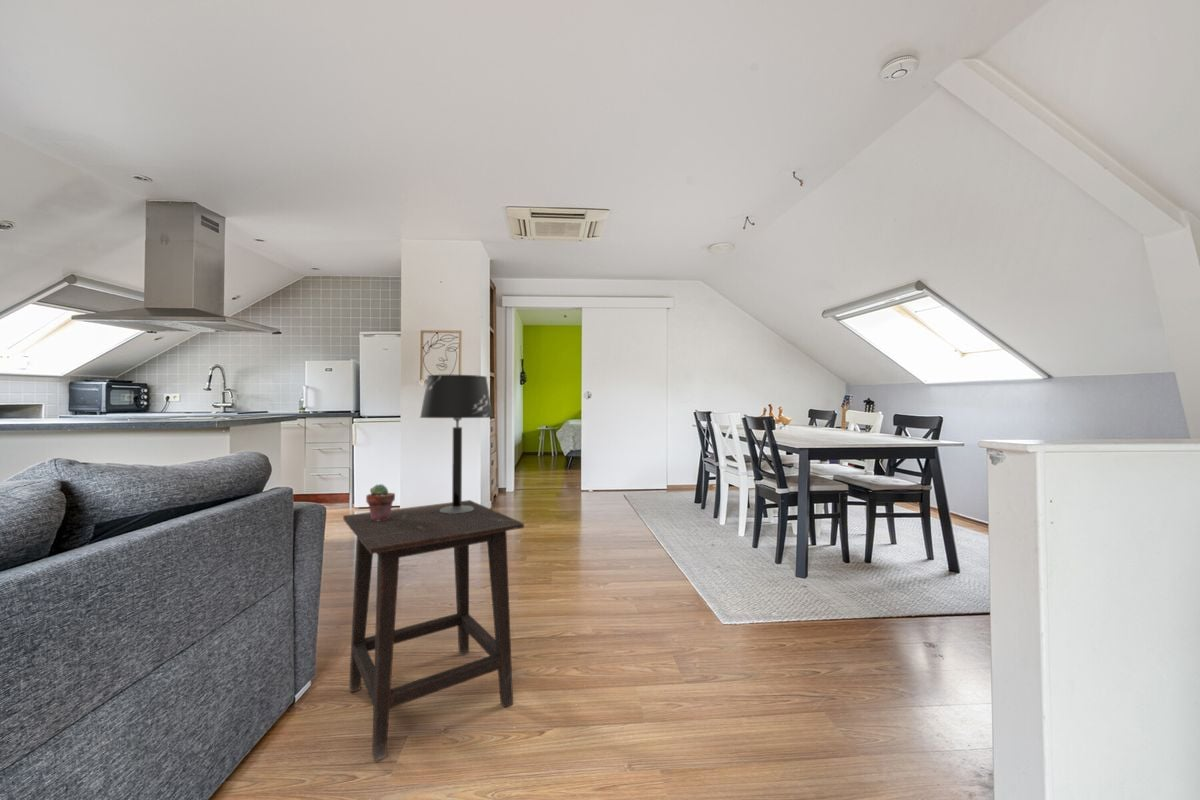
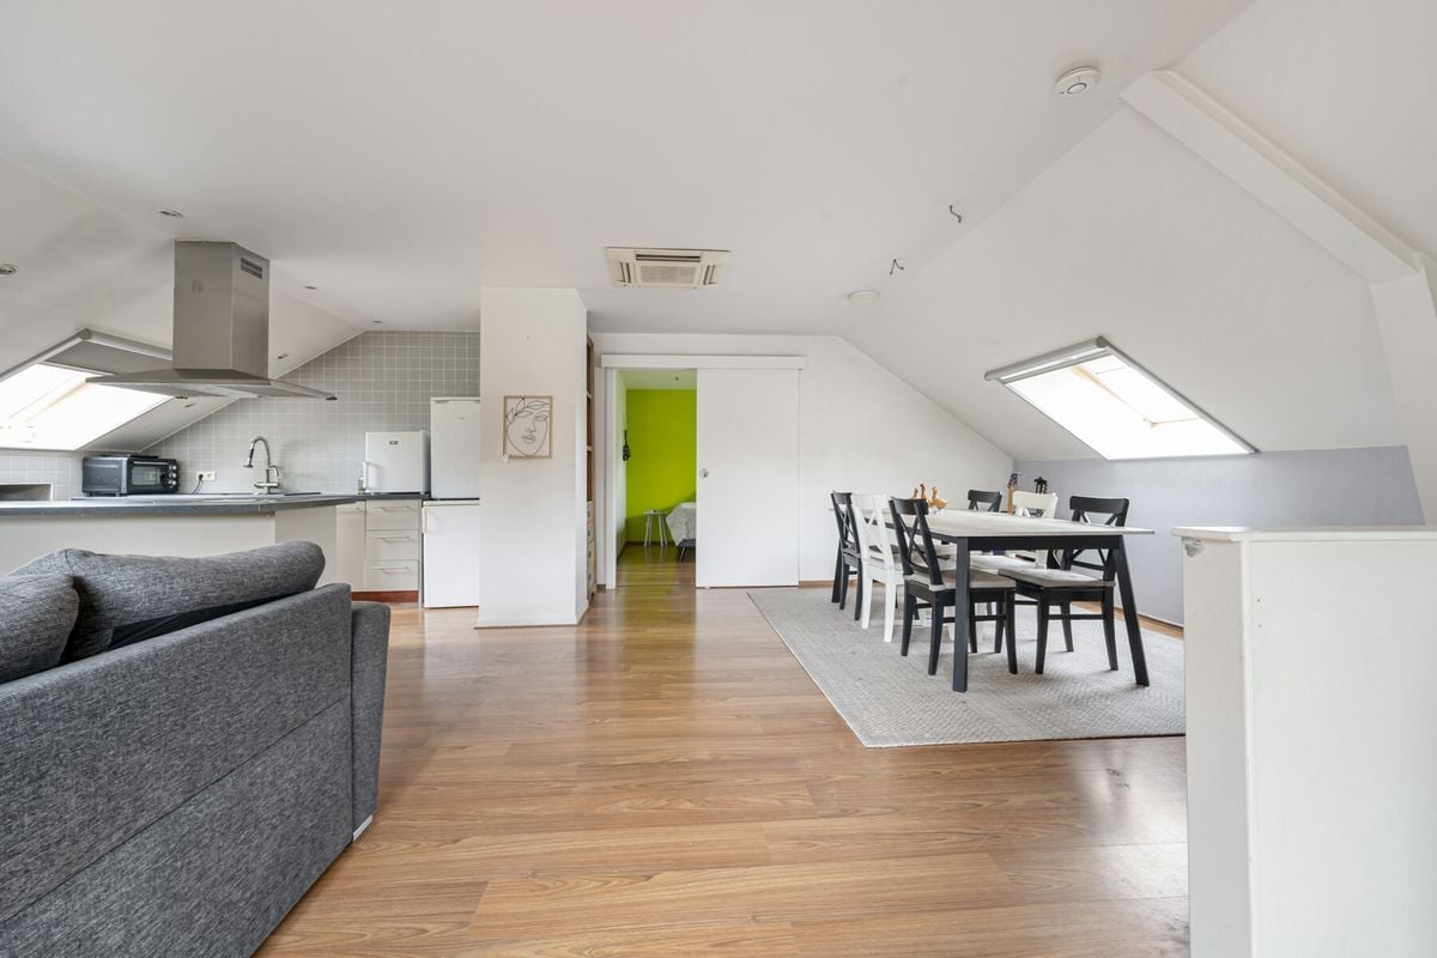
- table lamp (457, 442)
- side table (434, 619)
- potted succulent (380, 500)
